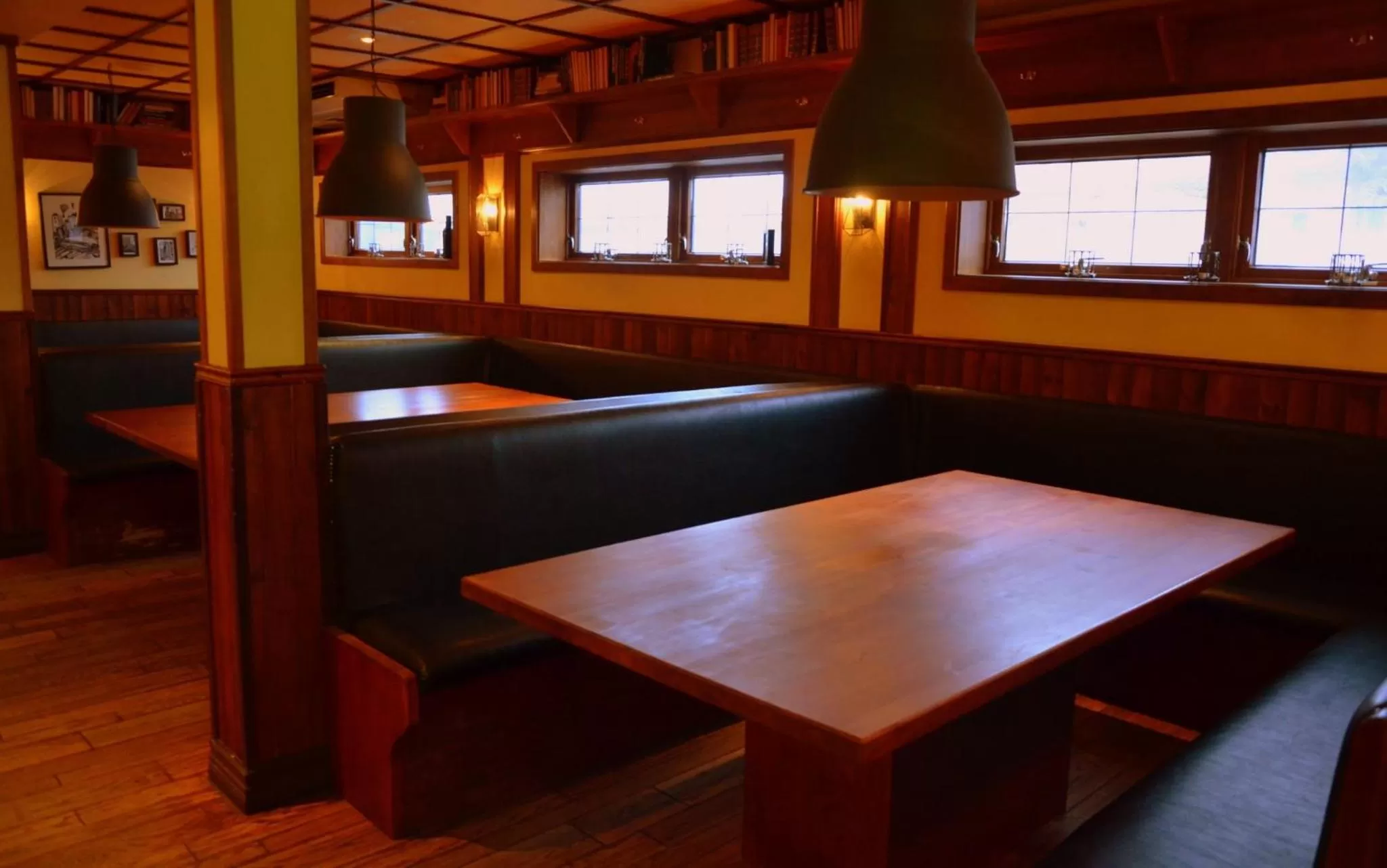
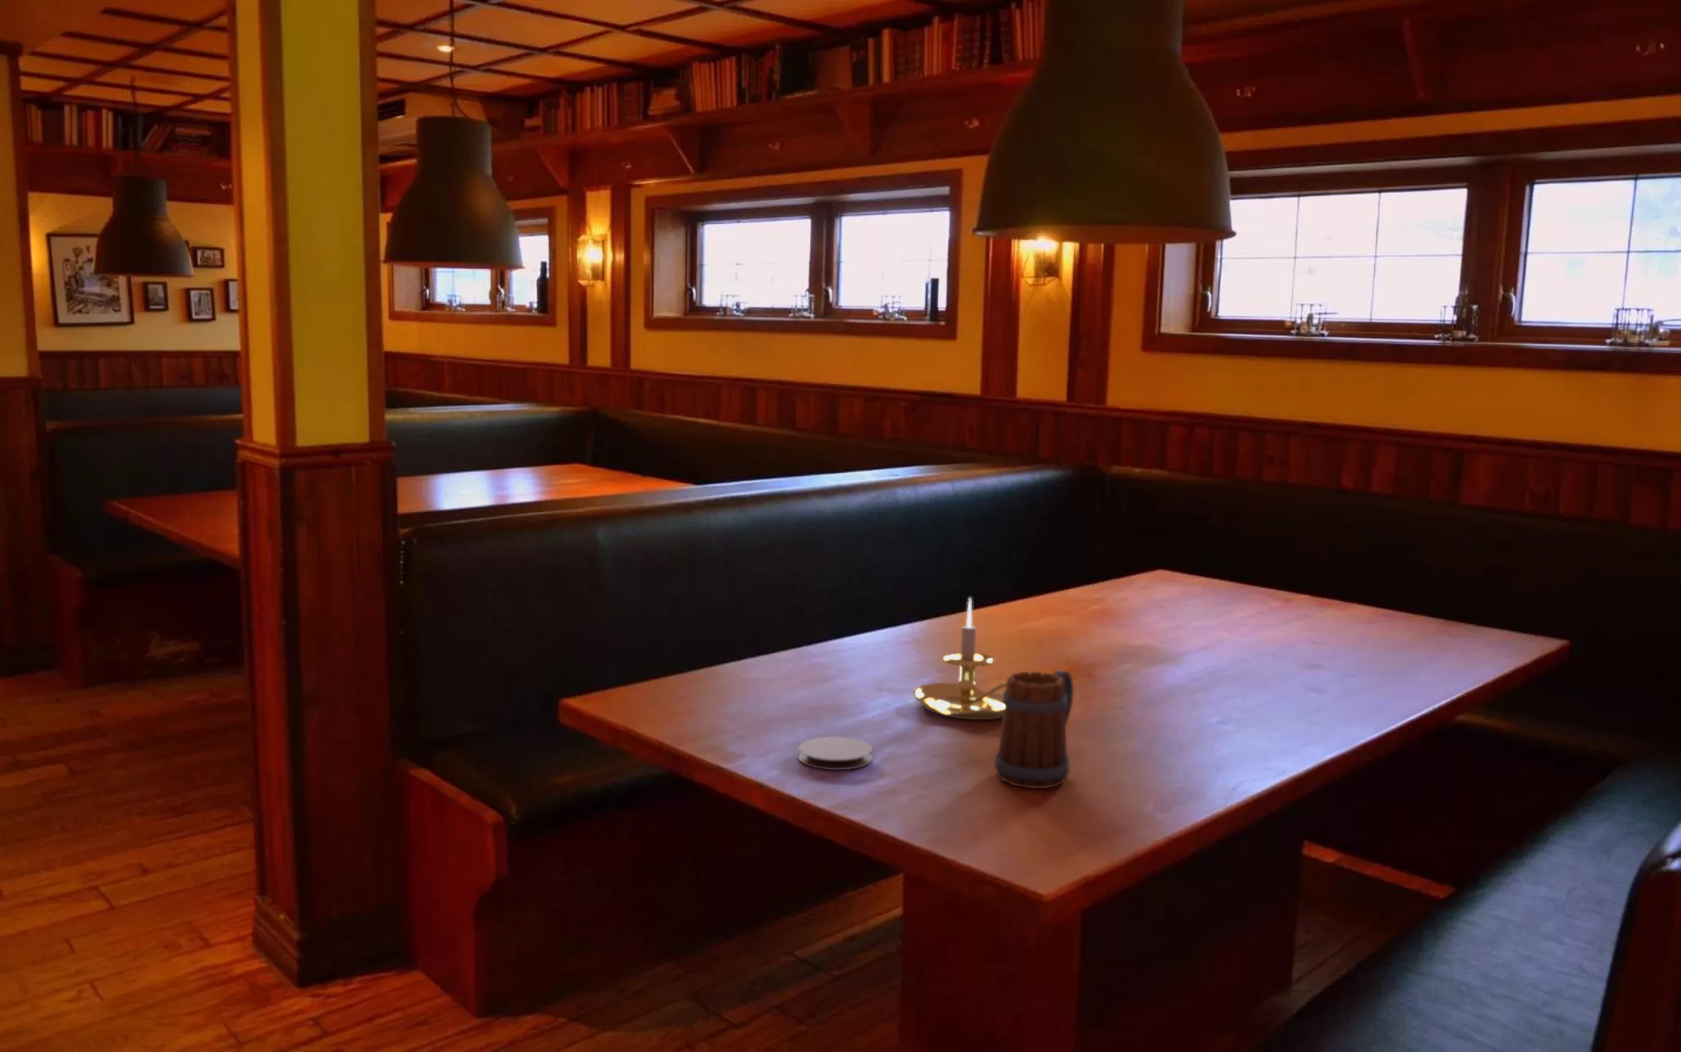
+ beer mug (1041, 725)
+ candle holder (976, 654)
+ coaster (835, 753)
